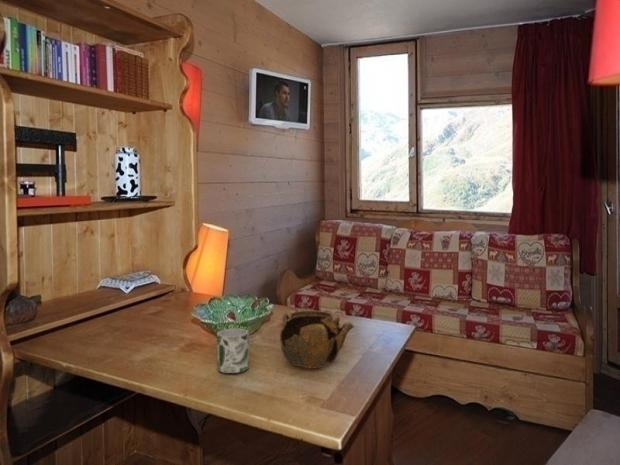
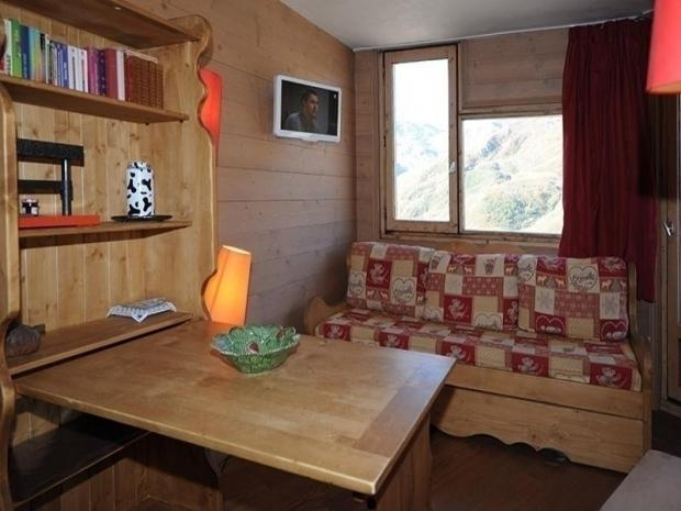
- teapot (317, 339)
- mug (237, 348)
